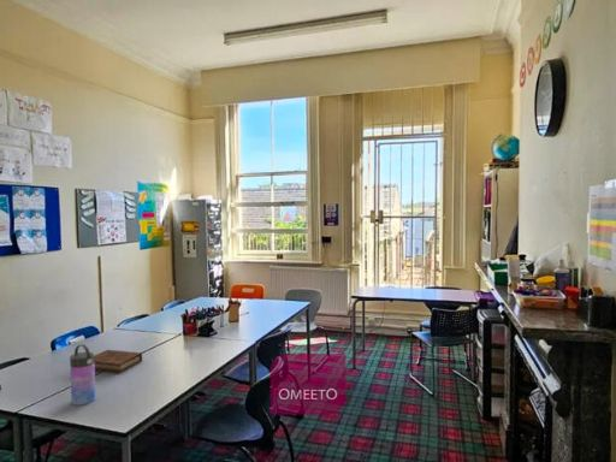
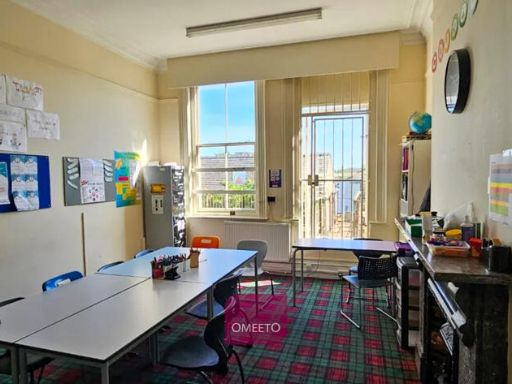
- book (113, 360)
- water bottle (82, 372)
